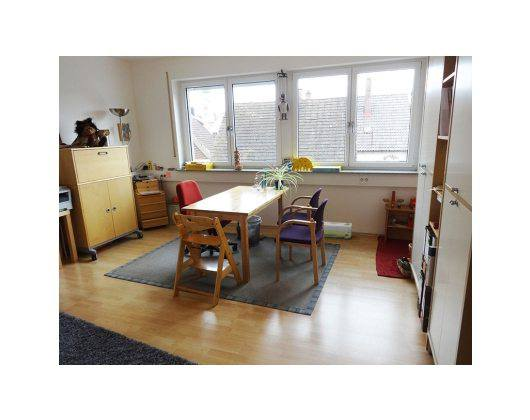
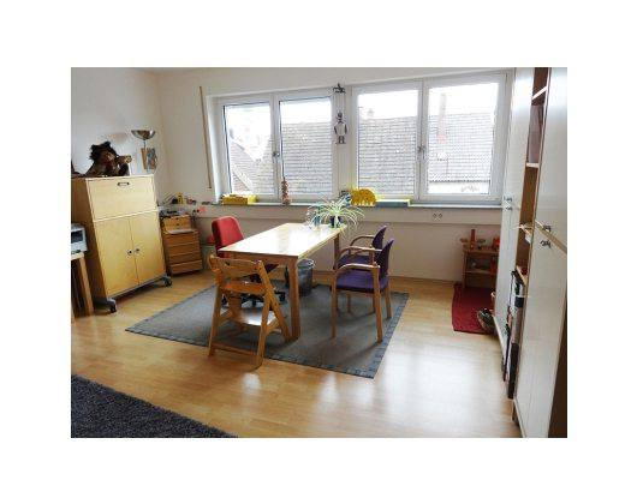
- toy box (333, 229)
